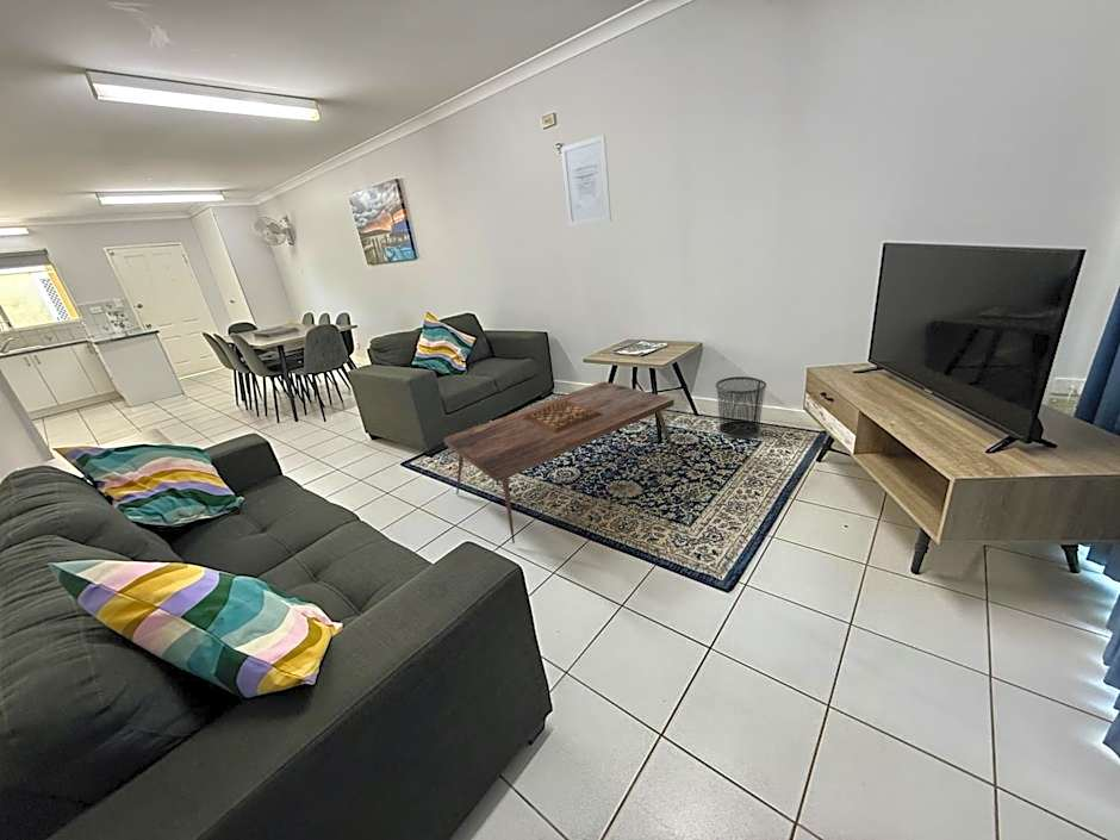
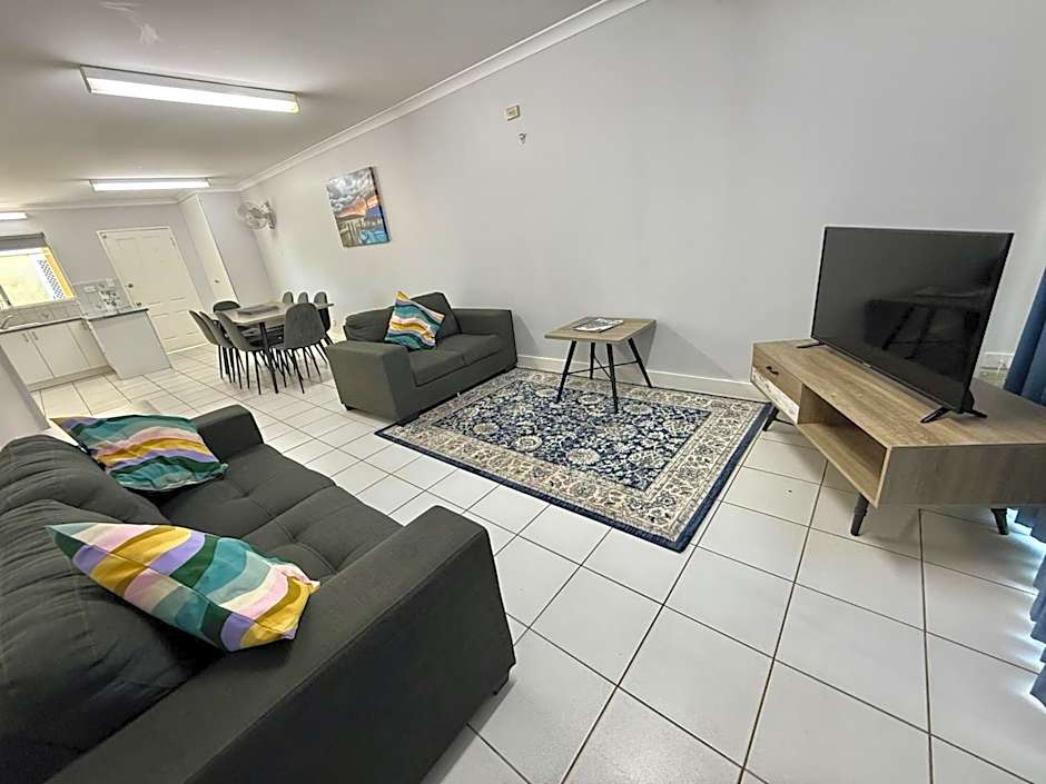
- coffee table (565, 443)
- waste bin (739, 406)
- wall art (585, 183)
